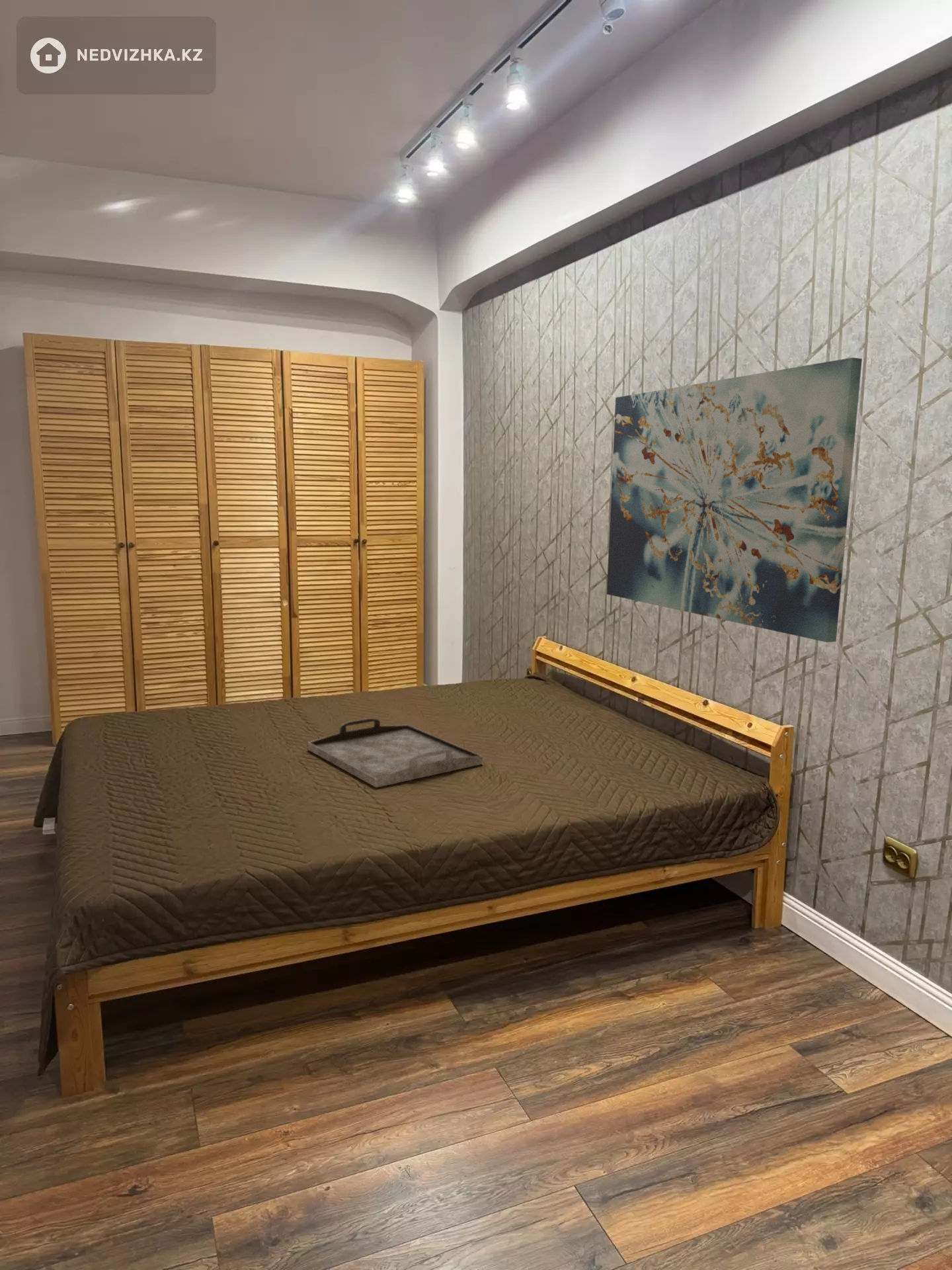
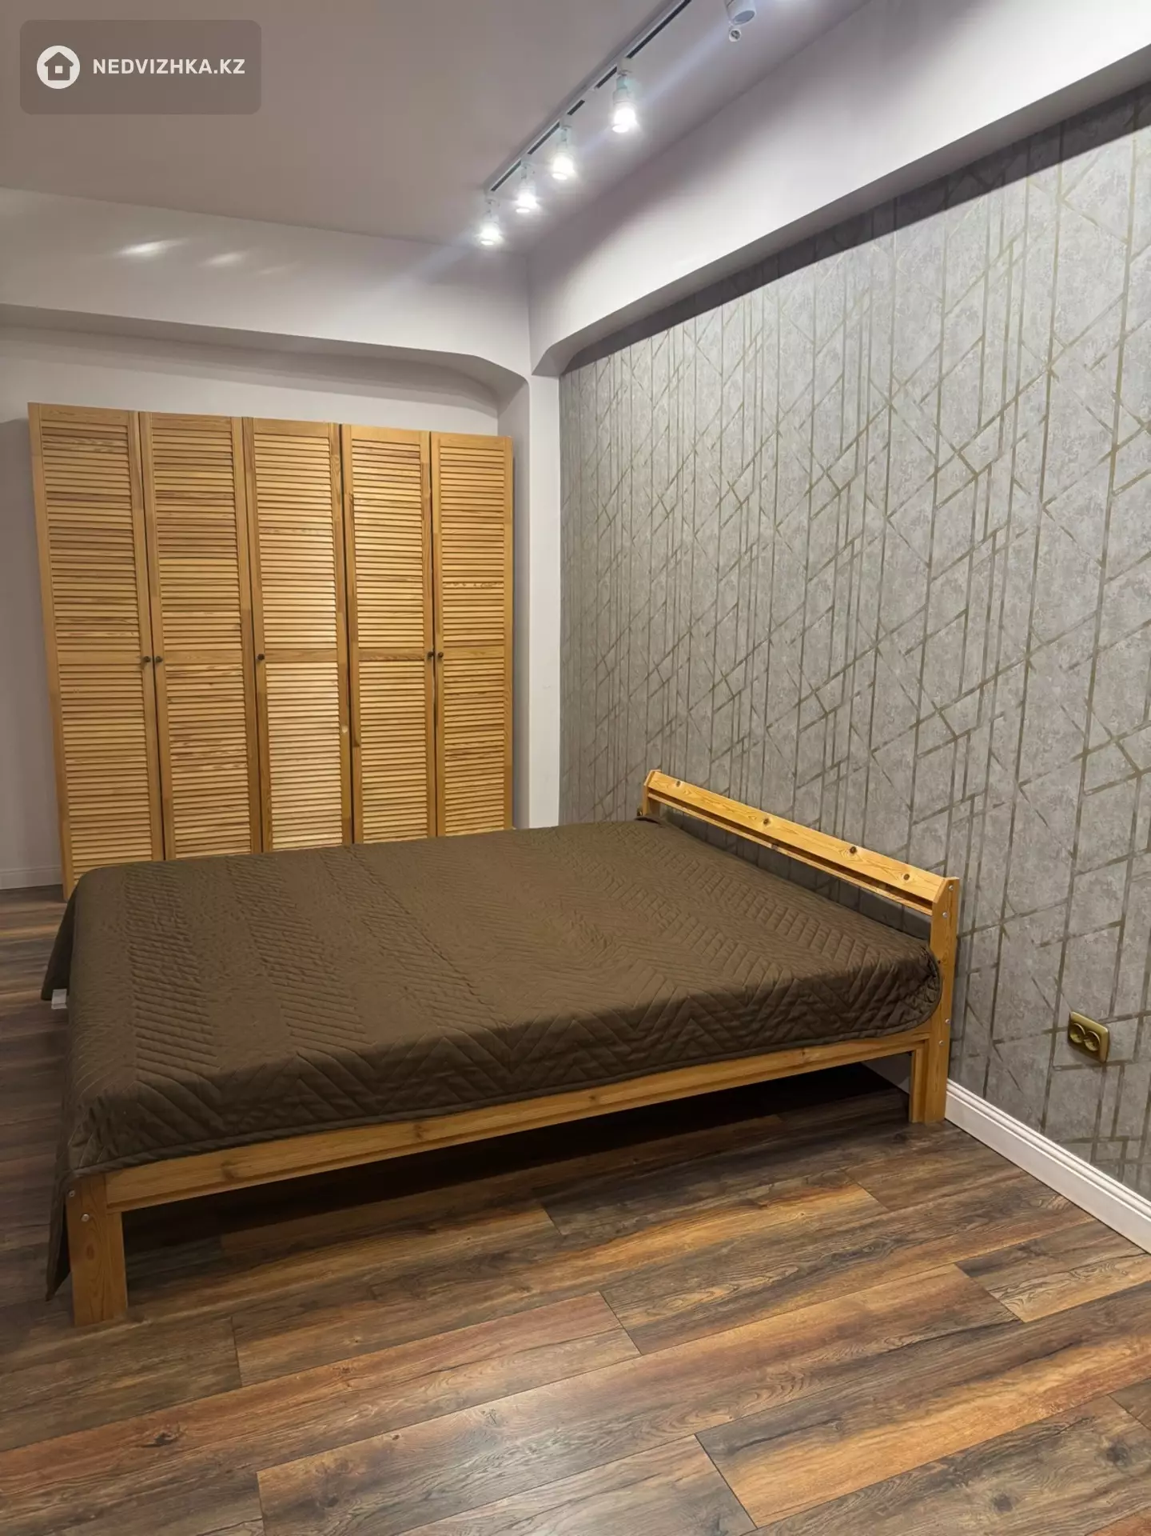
- serving tray (393, 745)
- wall art (708, 500)
